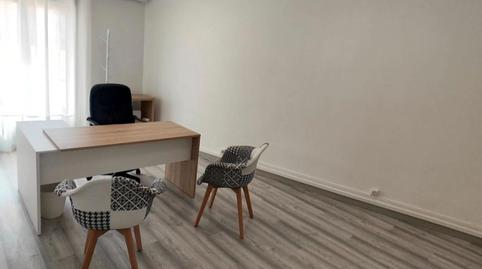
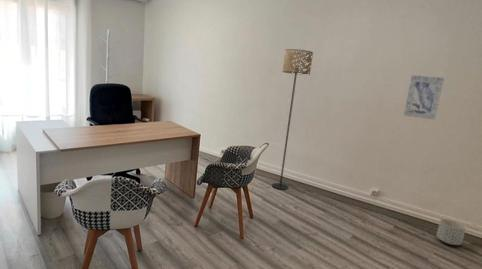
+ floor lamp (289, 121)
+ planter (450, 233)
+ wall art (423, 97)
